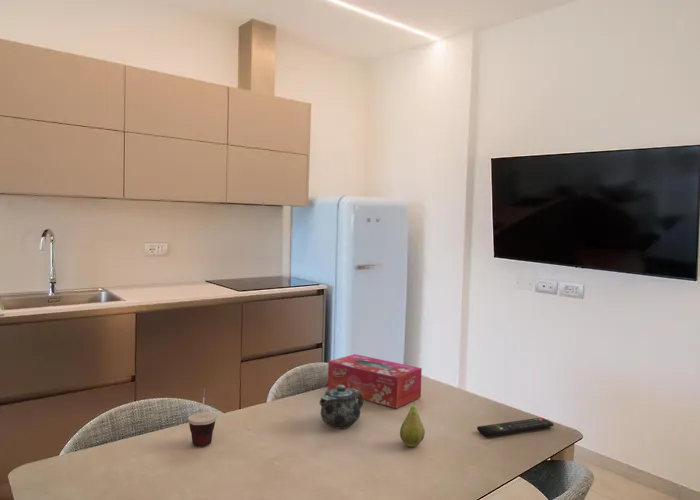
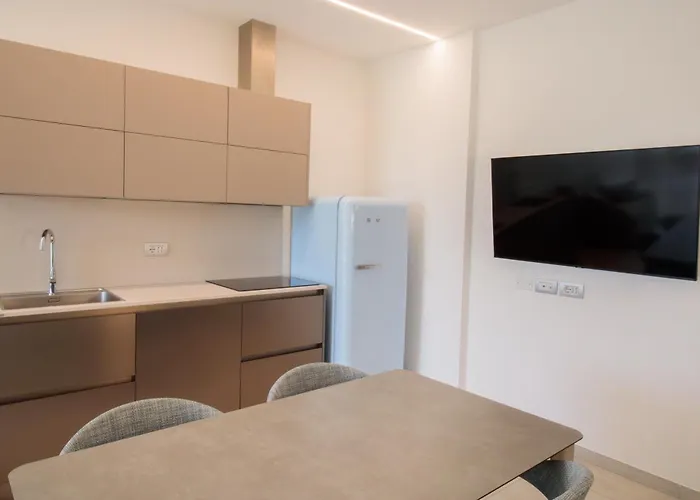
- cup (202, 416)
- tissue box (373, 378)
- chinaware (342, 404)
- remote control (516, 427)
- fruit (412, 423)
